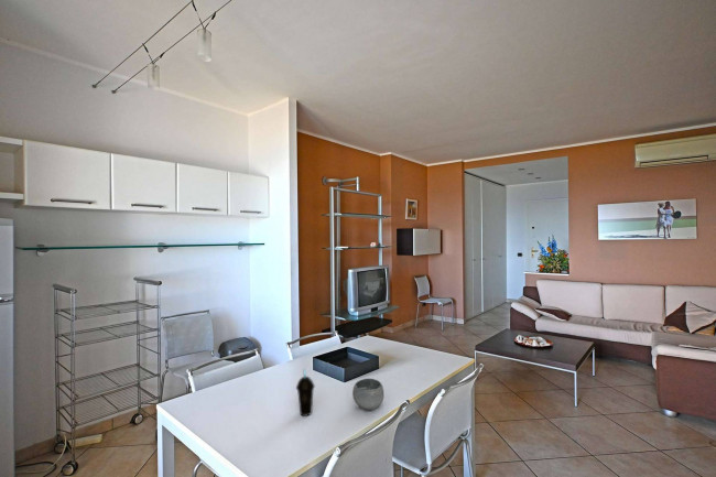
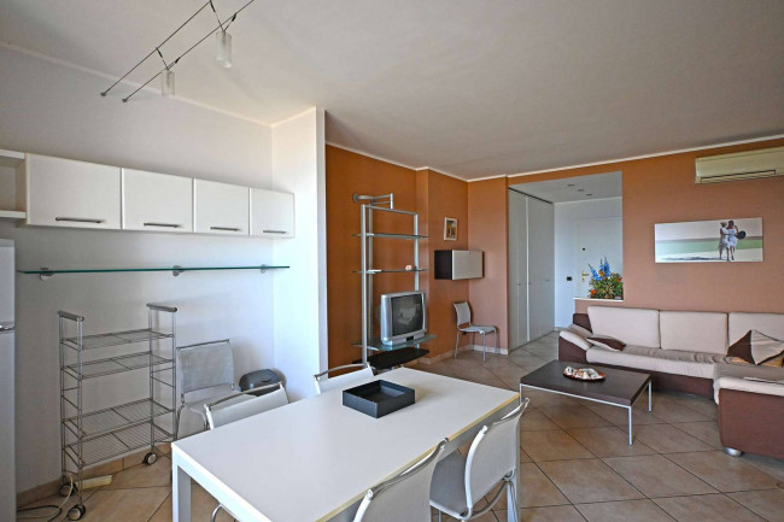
- cup (305, 391)
- bowl (368, 394)
